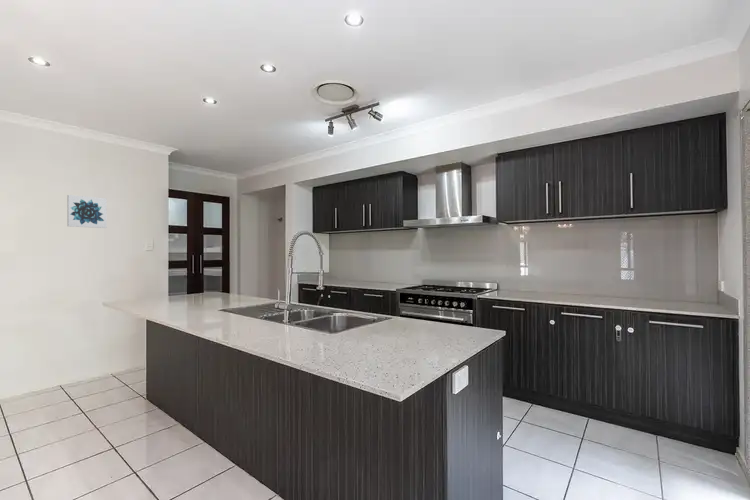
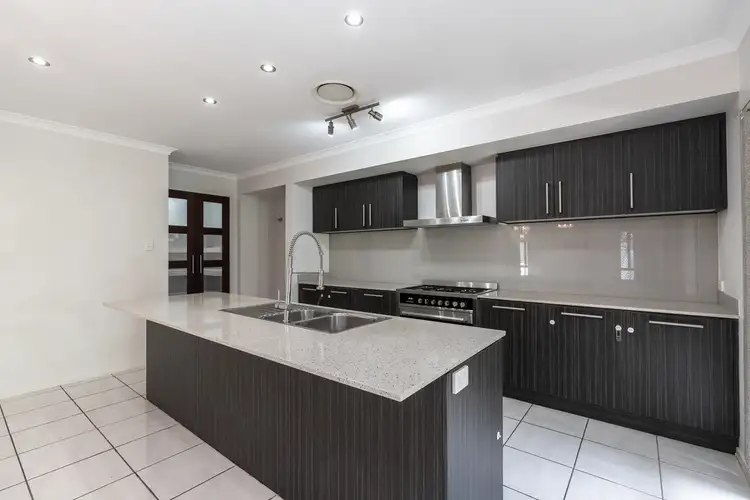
- wall art (87, 212)
